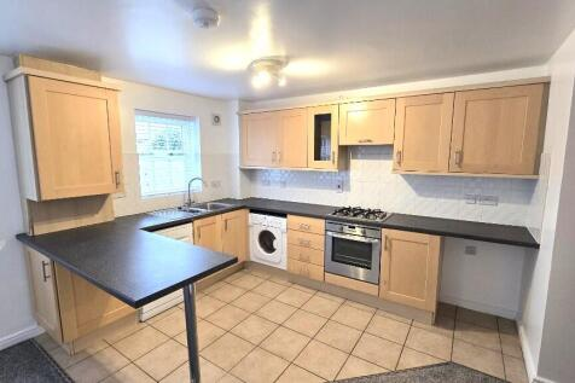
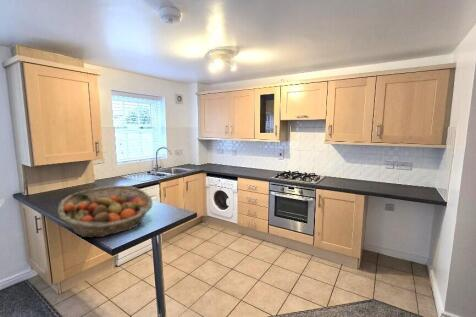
+ fruit basket (109, 209)
